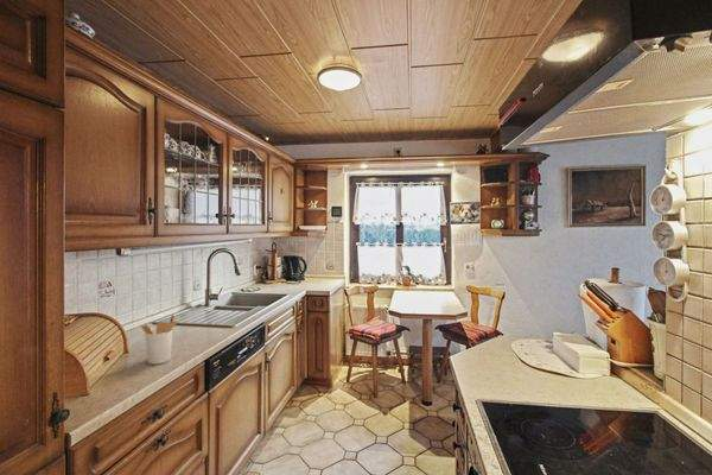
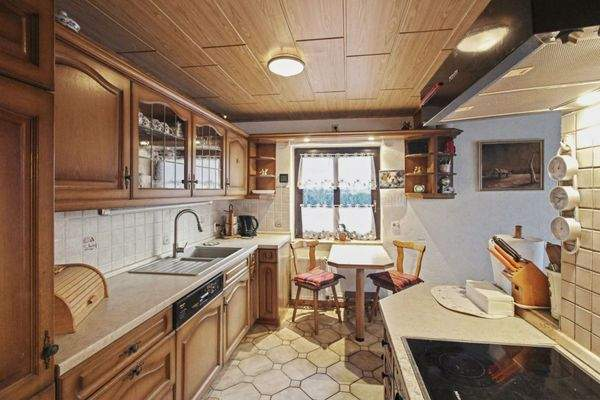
- utensil holder (161, 338)
